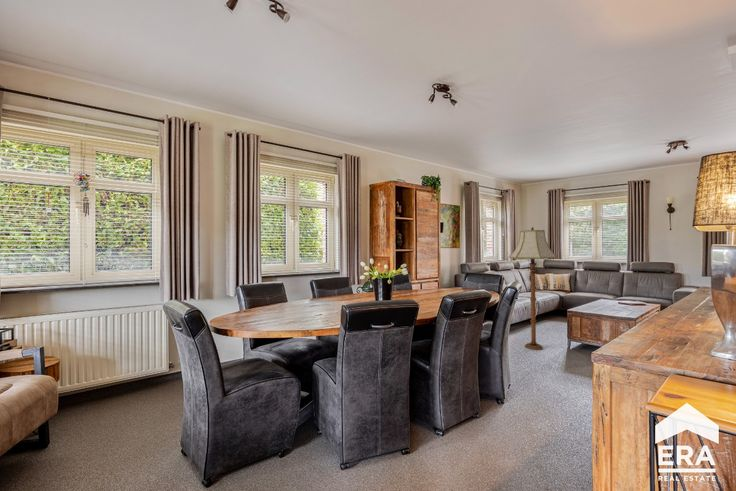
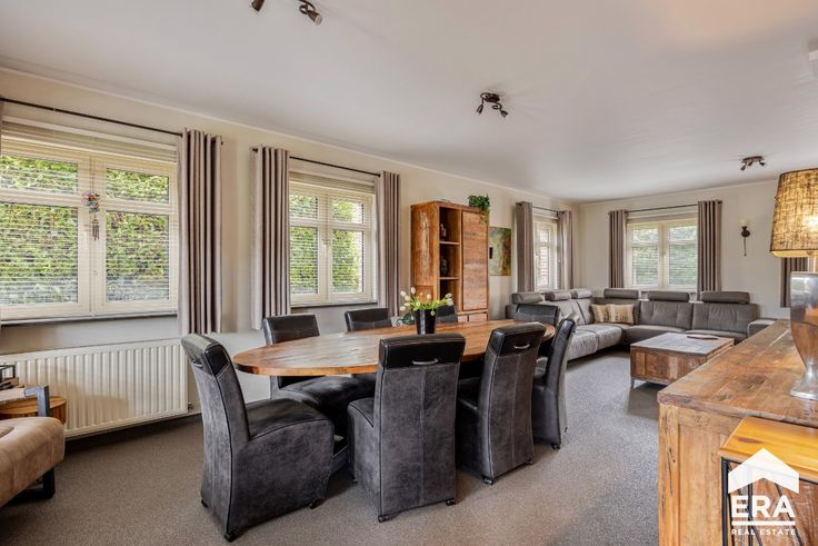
- floor lamp (532, 286)
